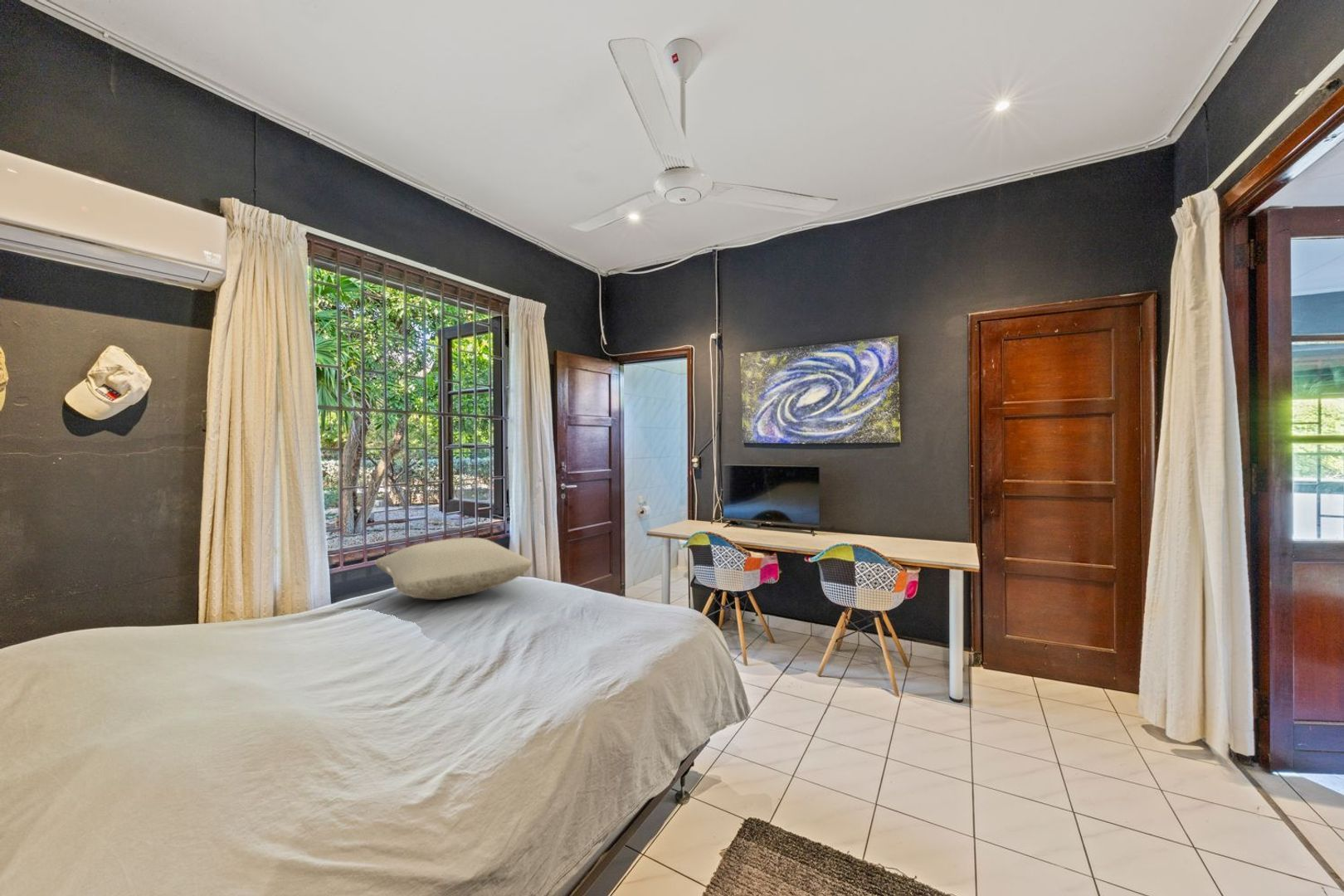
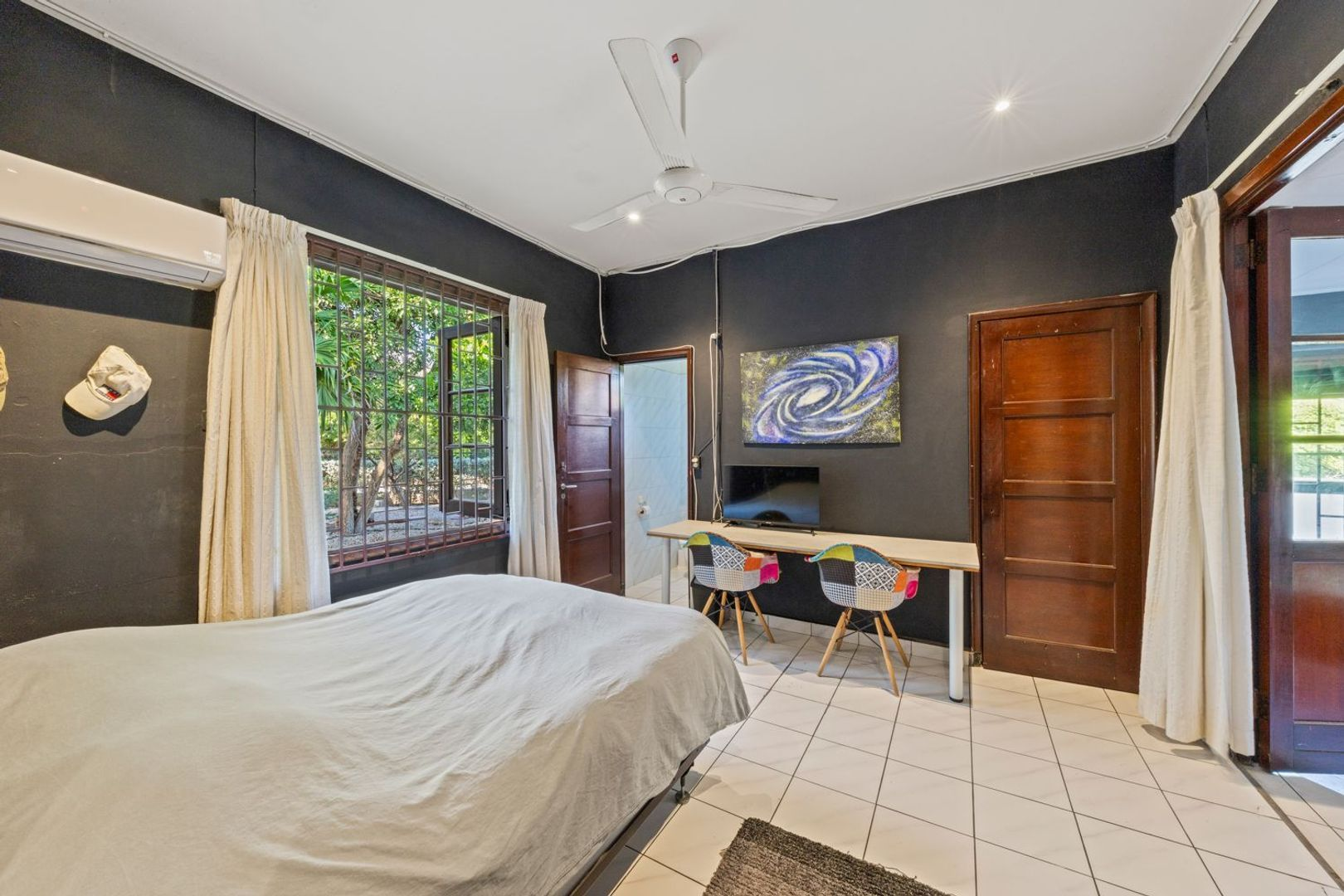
- pillow (453, 568)
